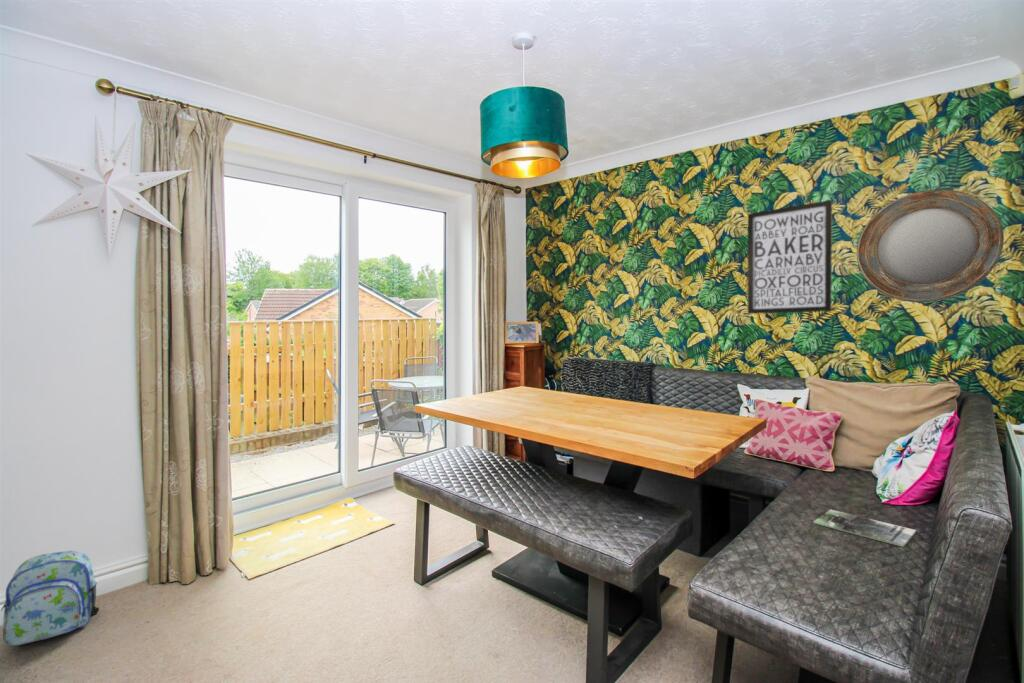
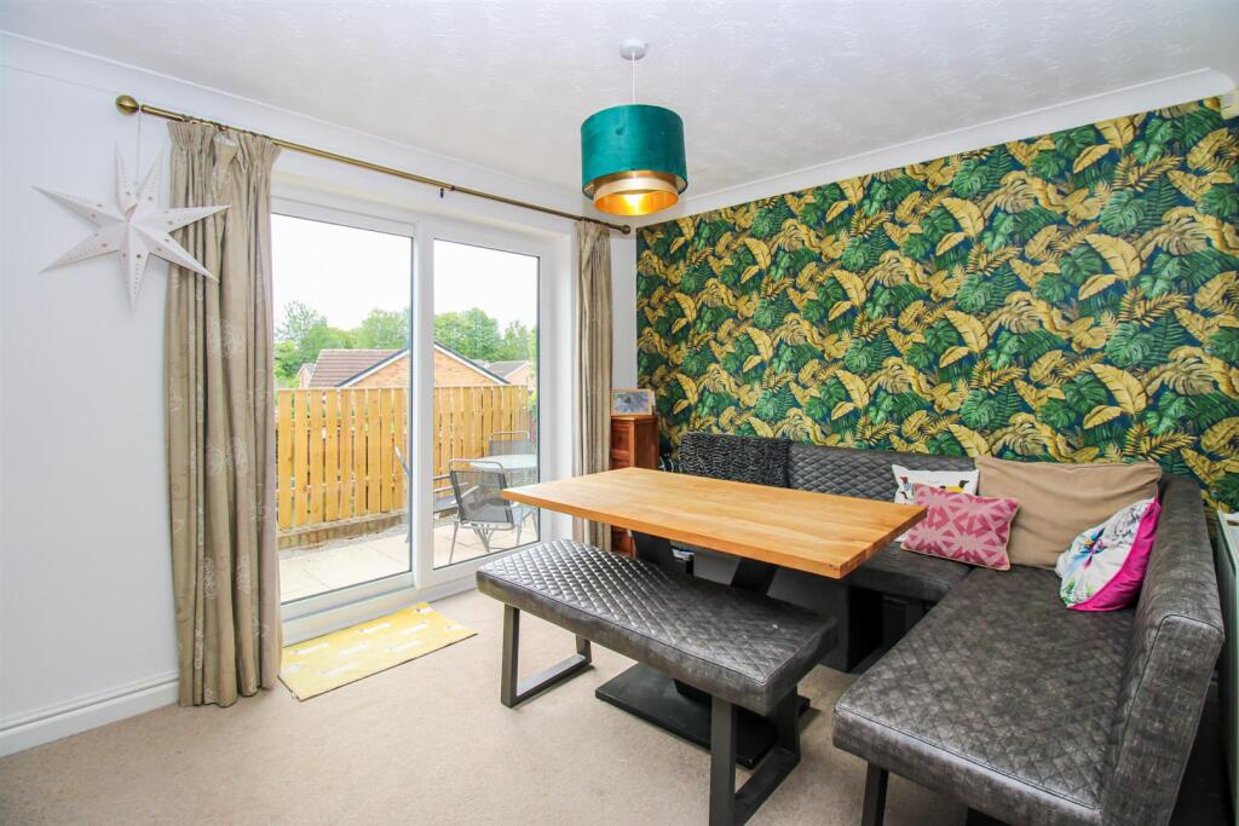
- magazine (863, 526)
- wall art (787, 260)
- backpack (50, 596)
- home mirror (924, 246)
